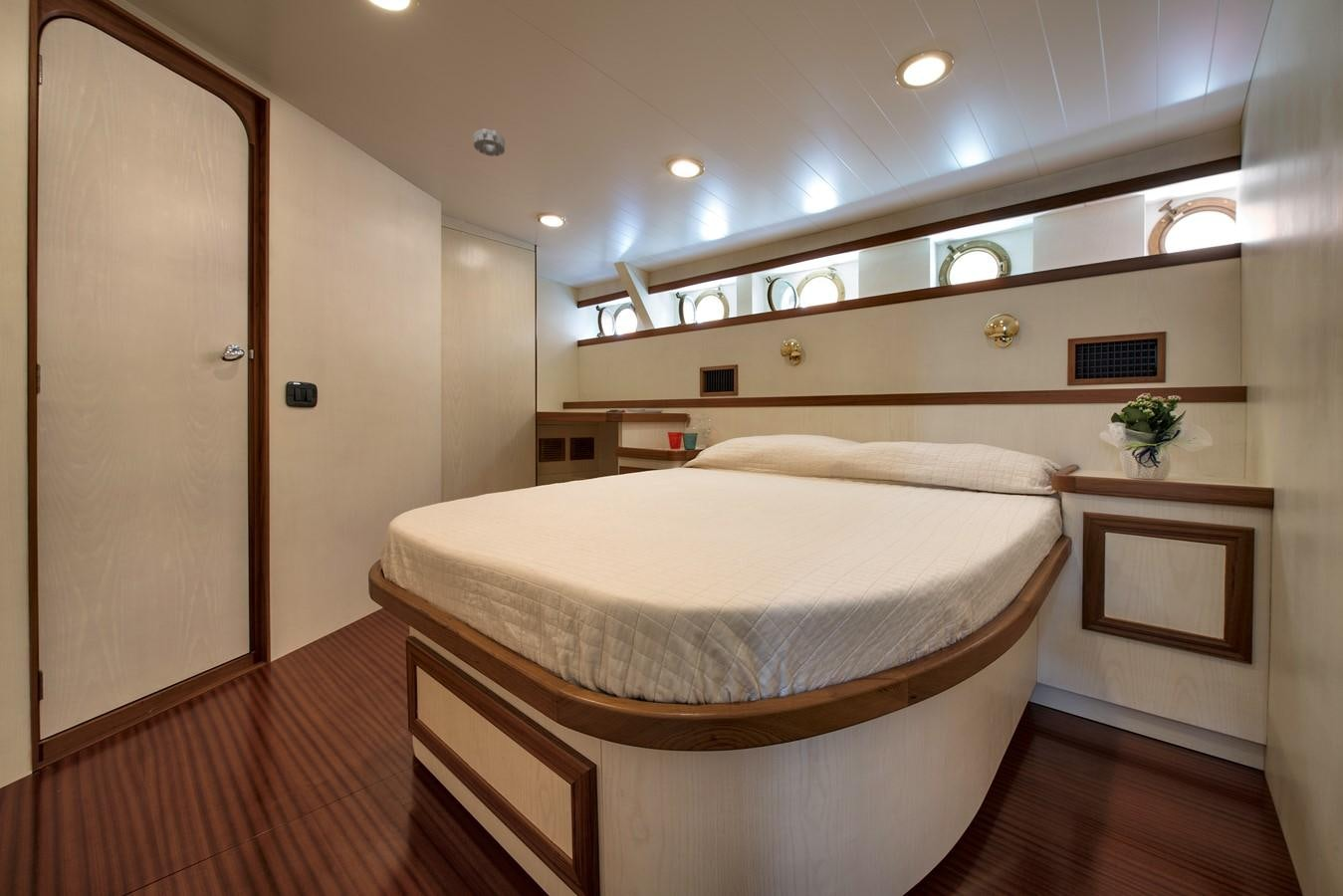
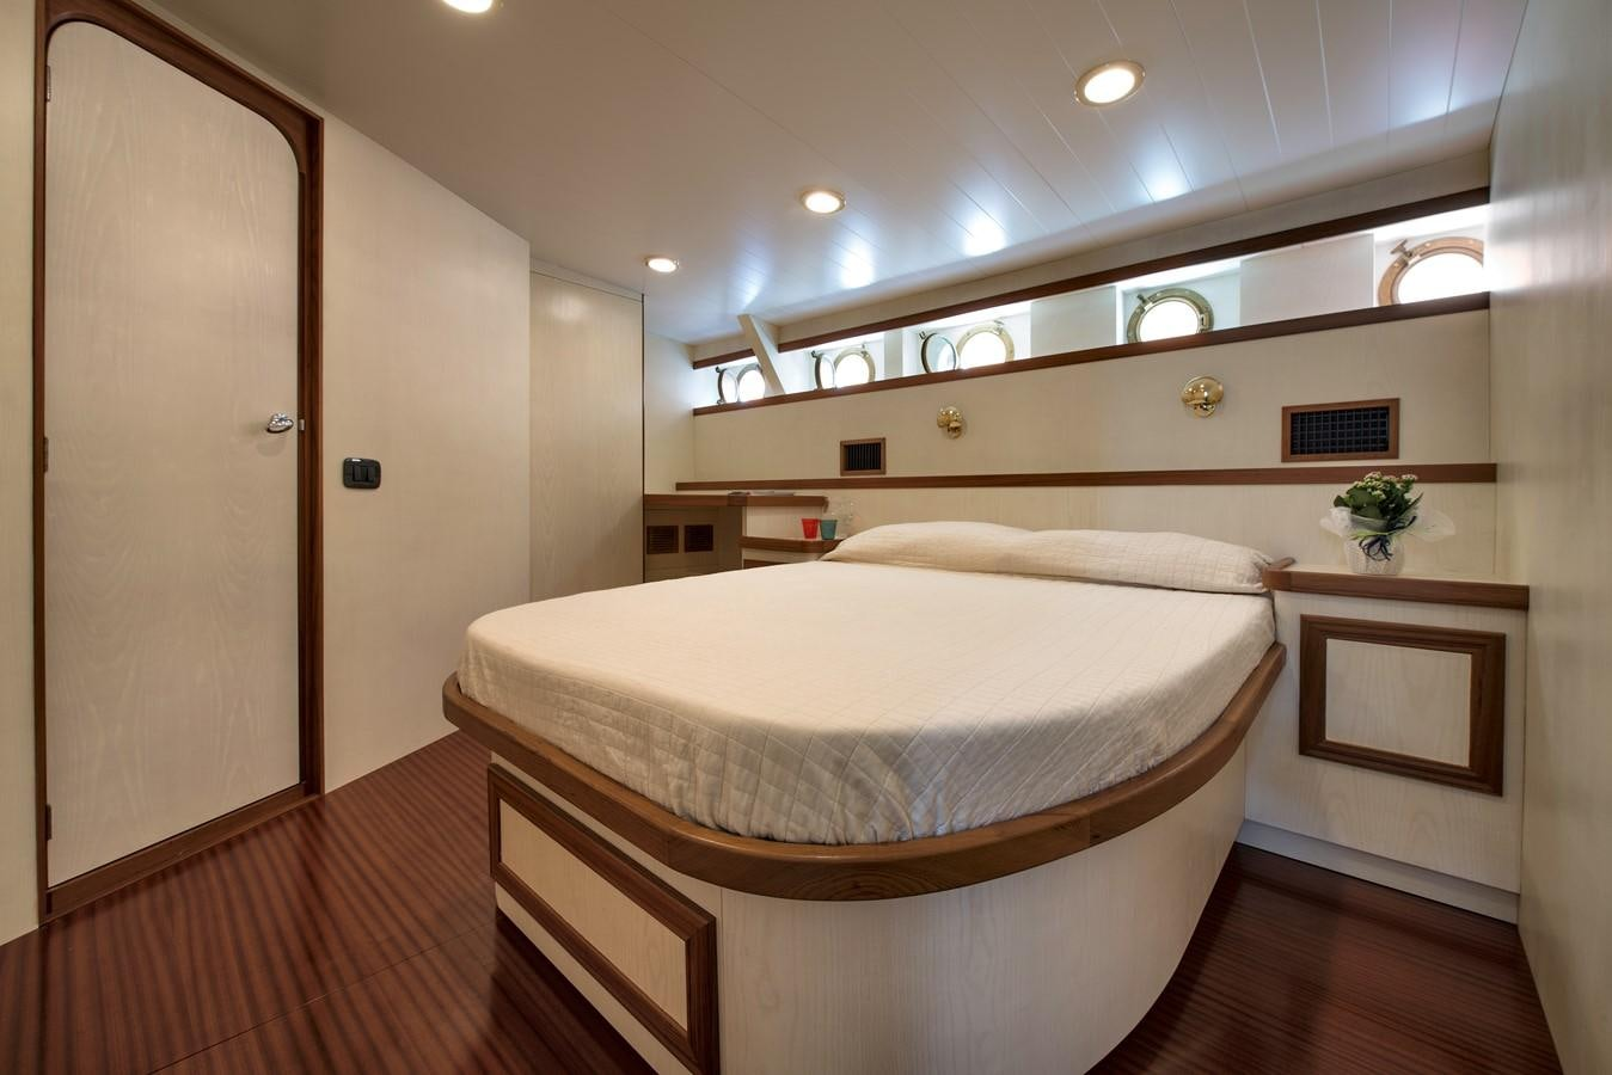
- smoke detector (489, 141)
